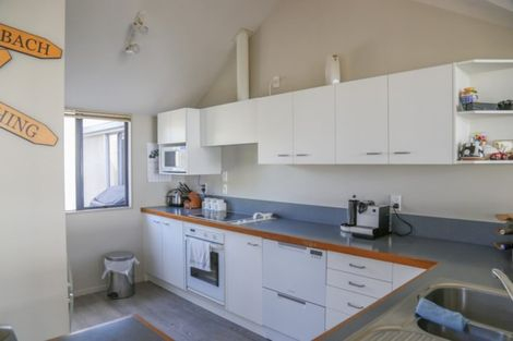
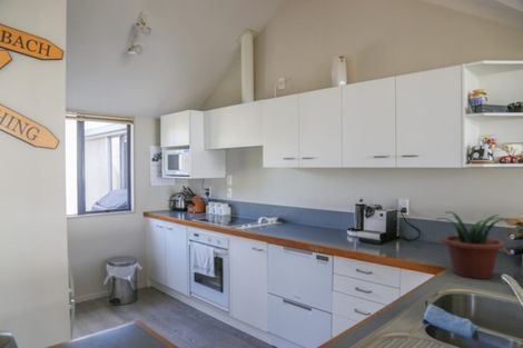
+ potted plant (473, 243)
